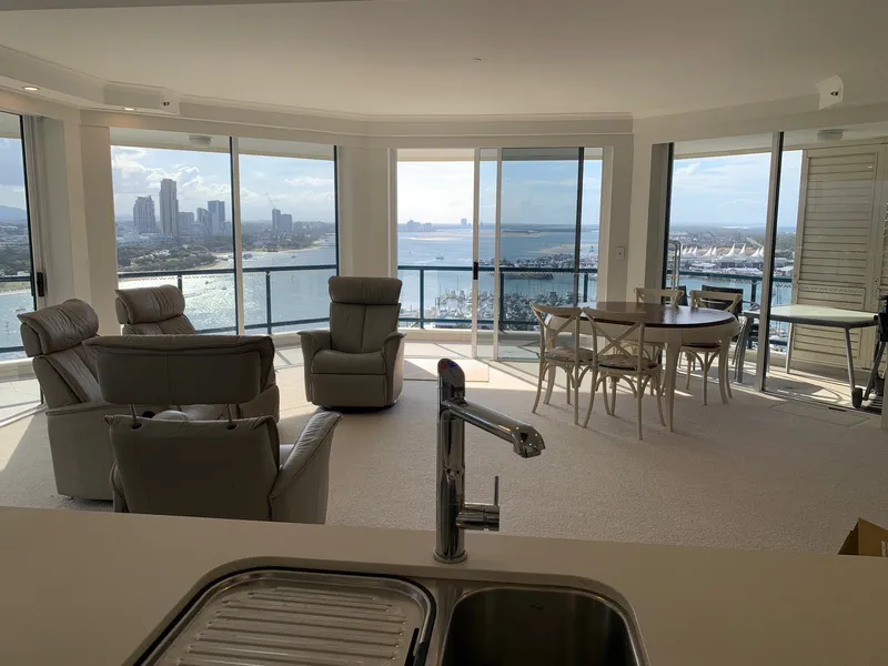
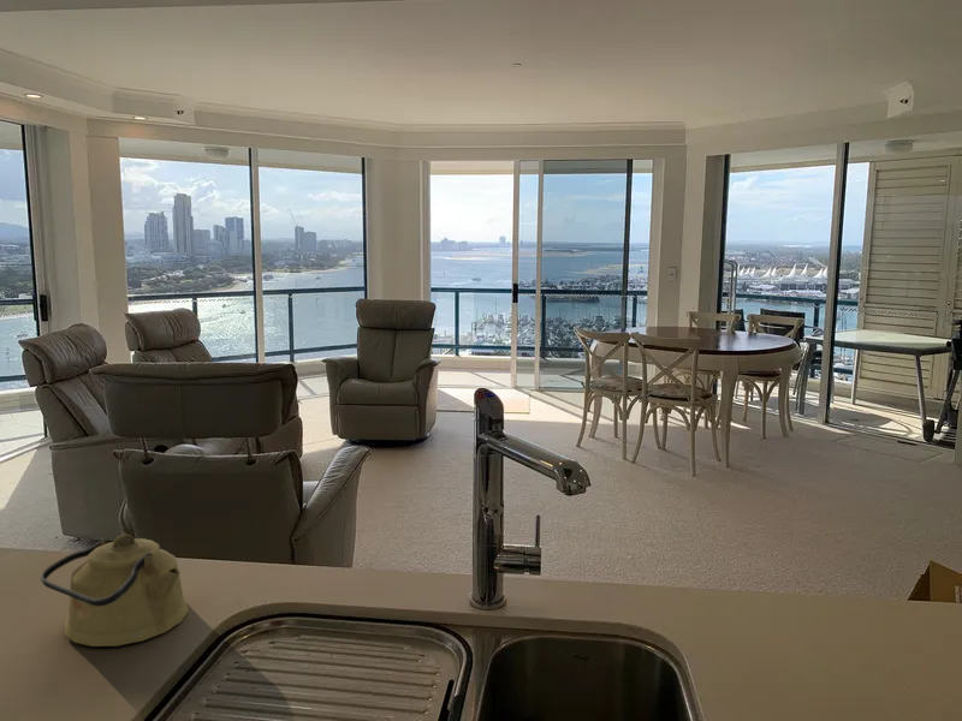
+ kettle (131, 579)
